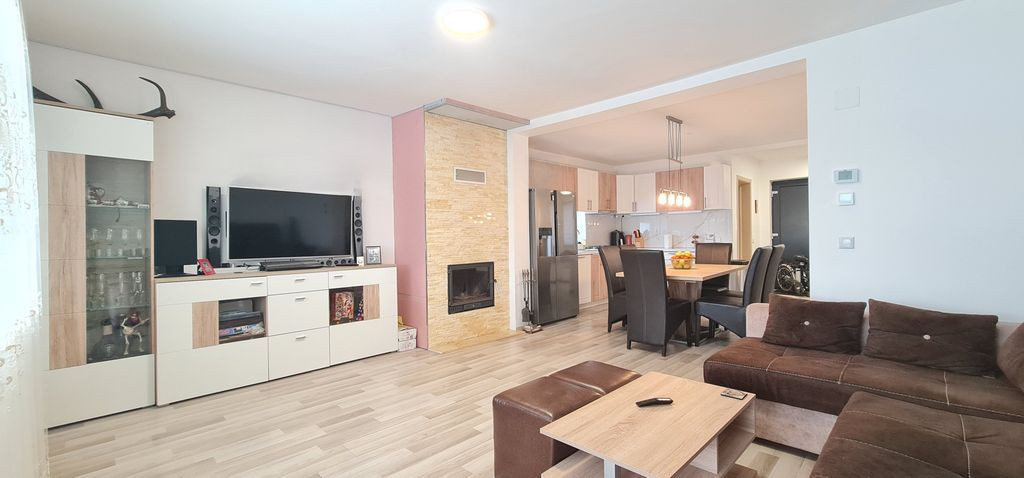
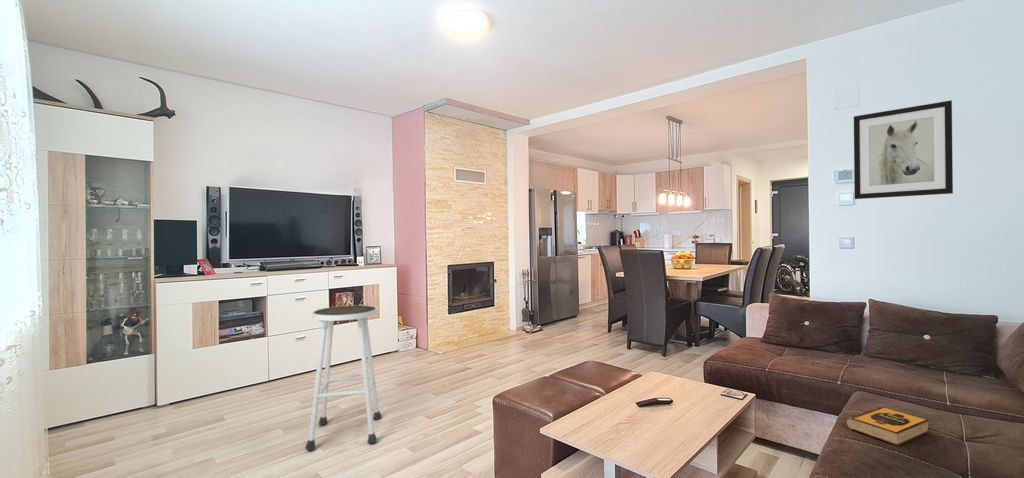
+ stool (345, 377)
+ wall art (900, 152)
+ hardback book (886, 423)
